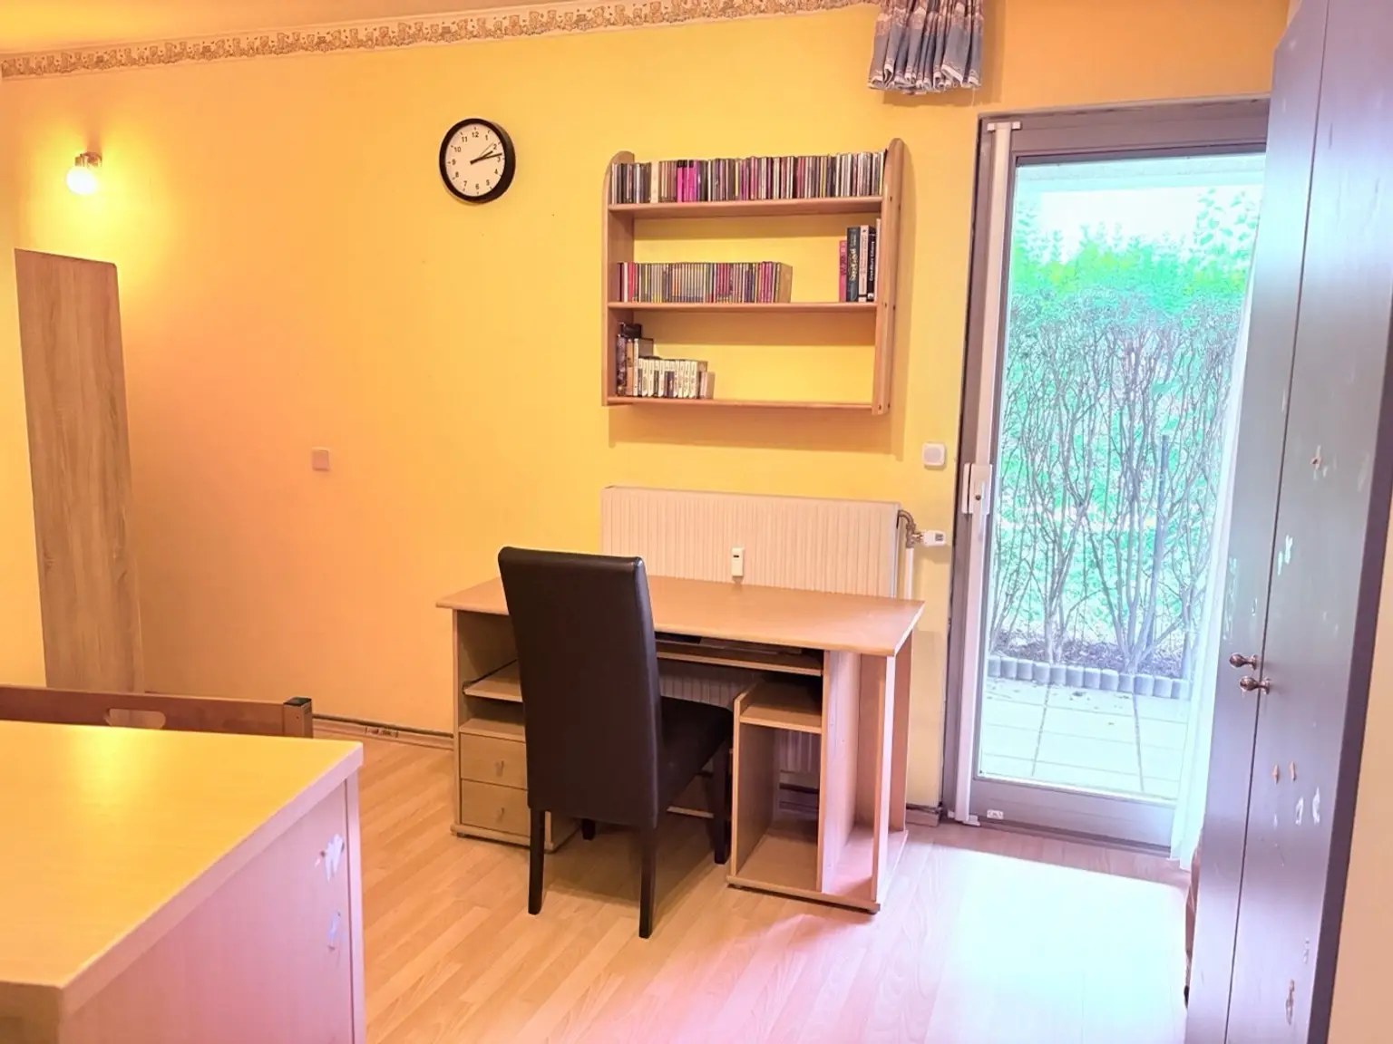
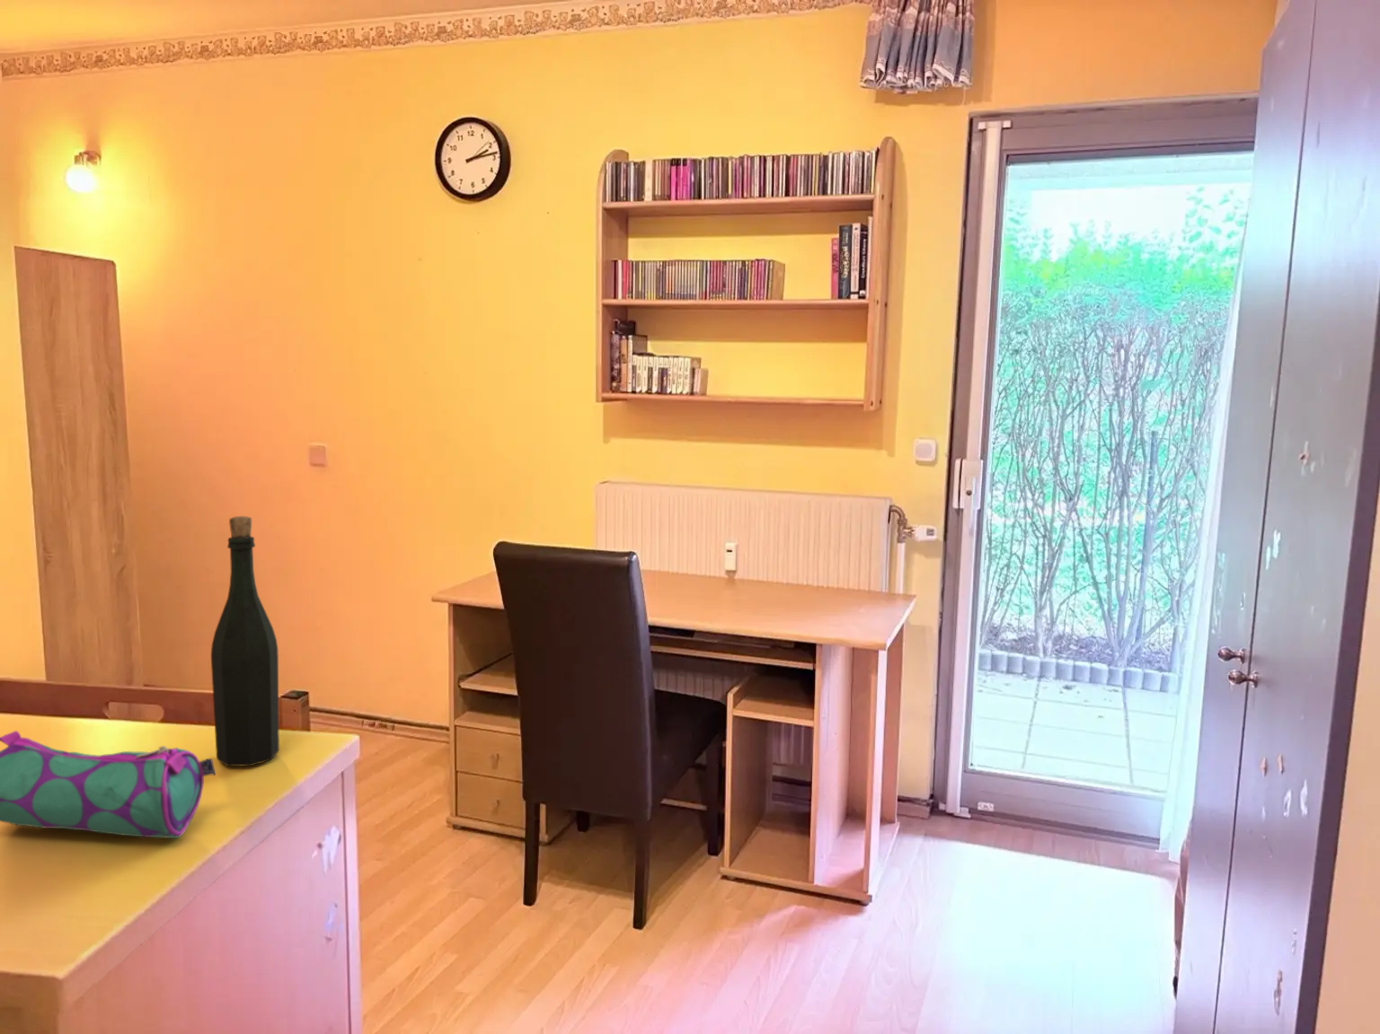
+ bottle (244, 639)
+ pencil case (96, 784)
